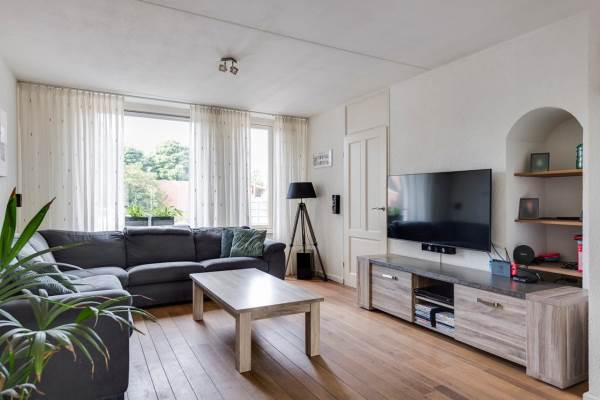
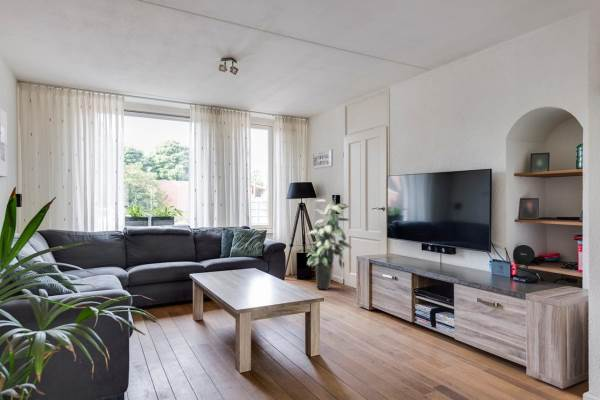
+ indoor plant (326, 243)
